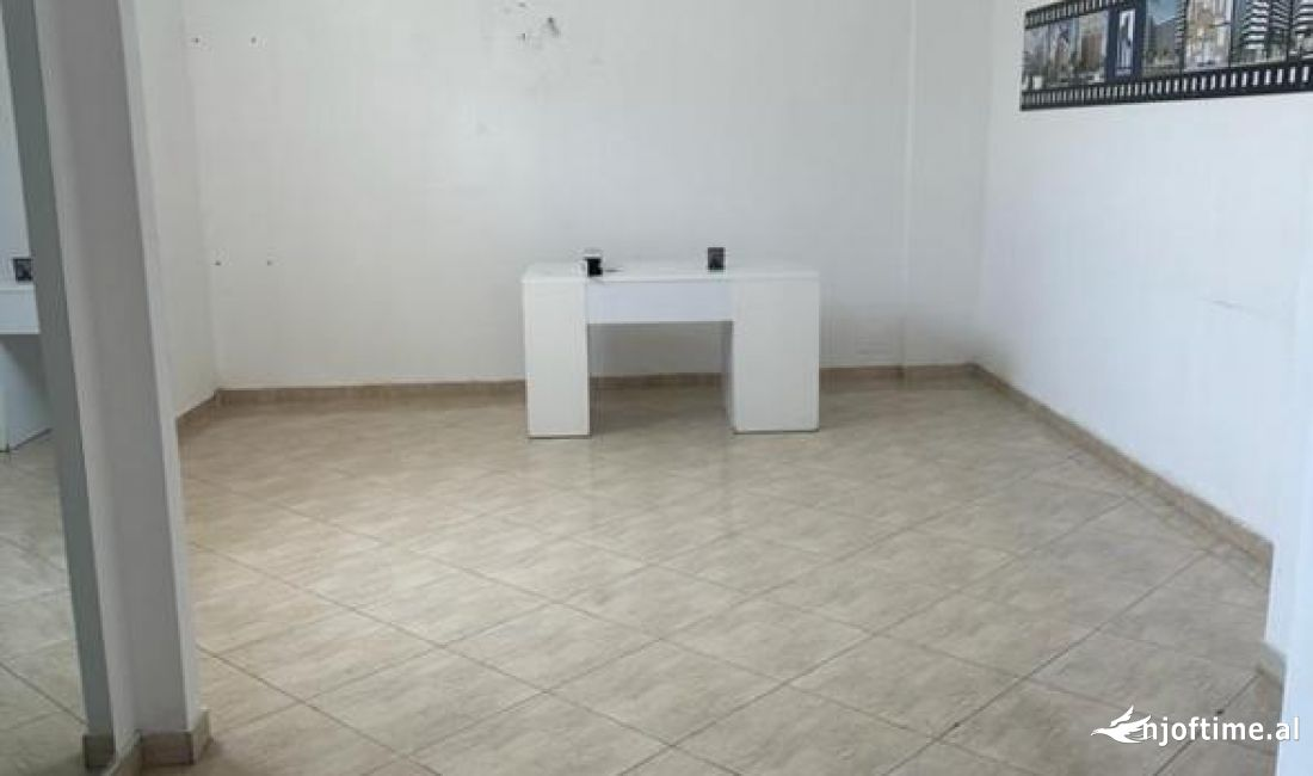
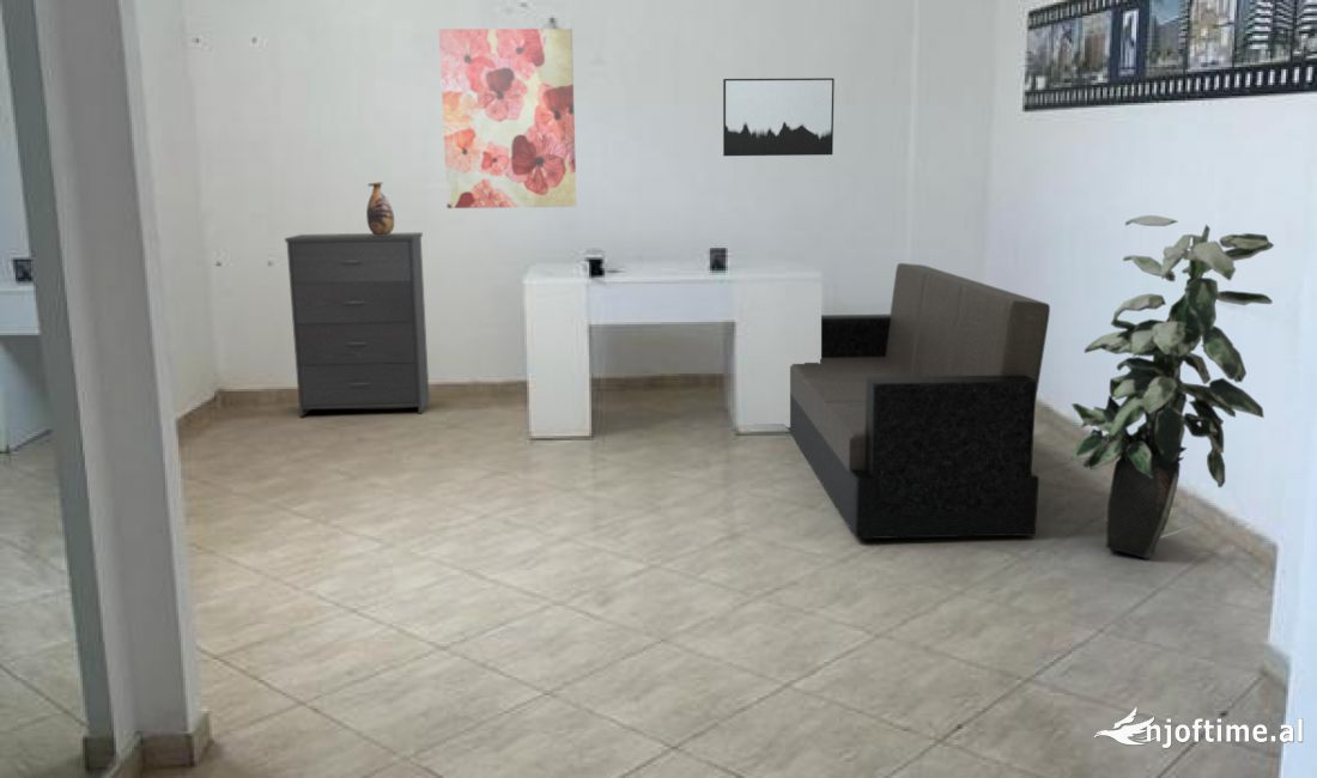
+ sofa (893, 375)
+ dresser (360, 323)
+ vase (380, 208)
+ wall art (509, 120)
+ indoor plant (1161, 388)
+ wall art (778, 117)
